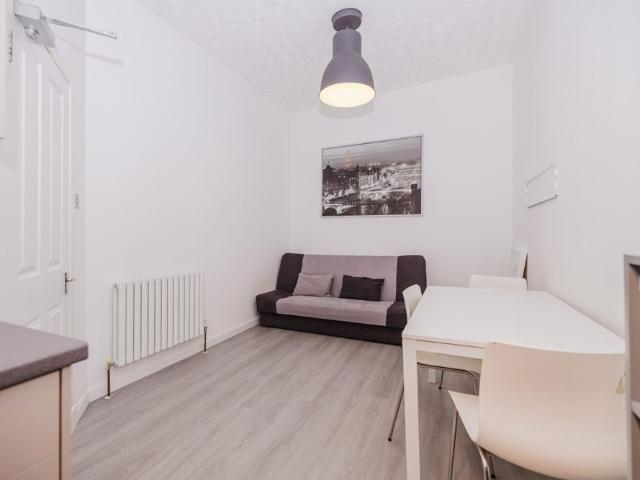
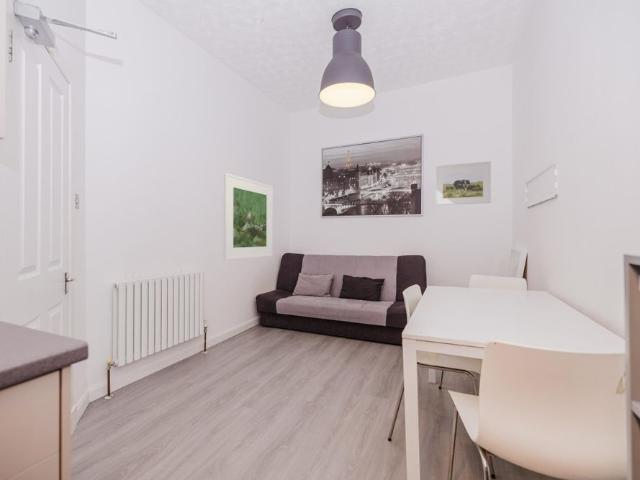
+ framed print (462, 183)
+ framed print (250, 219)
